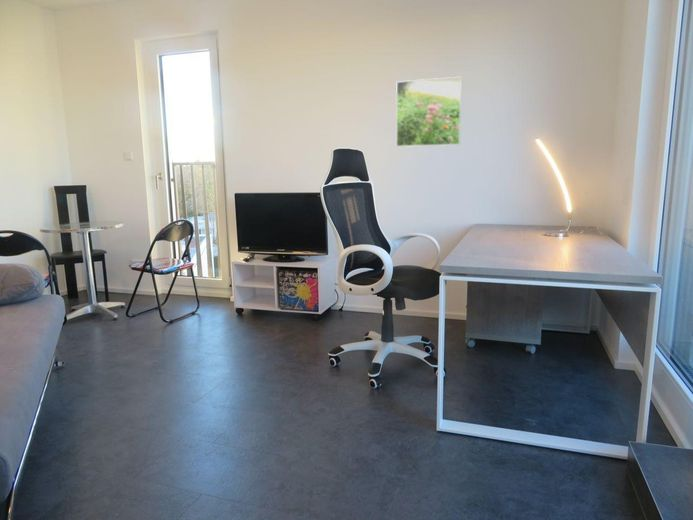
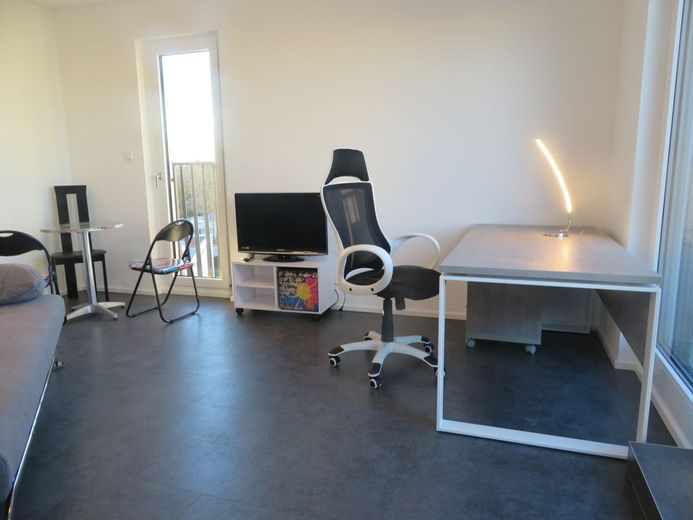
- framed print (428, 112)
